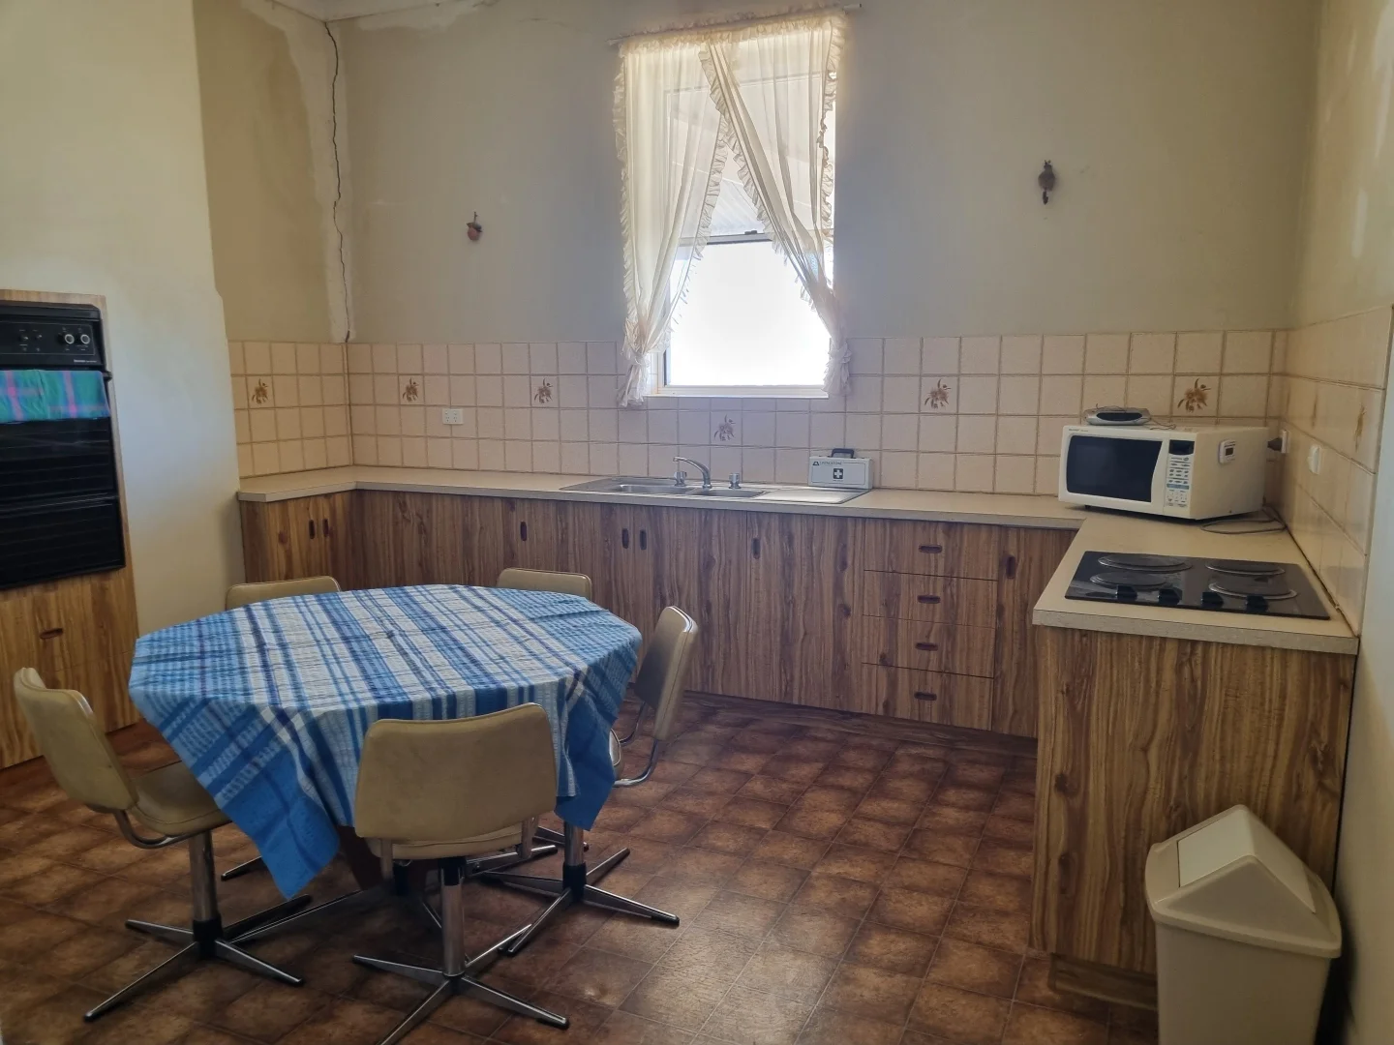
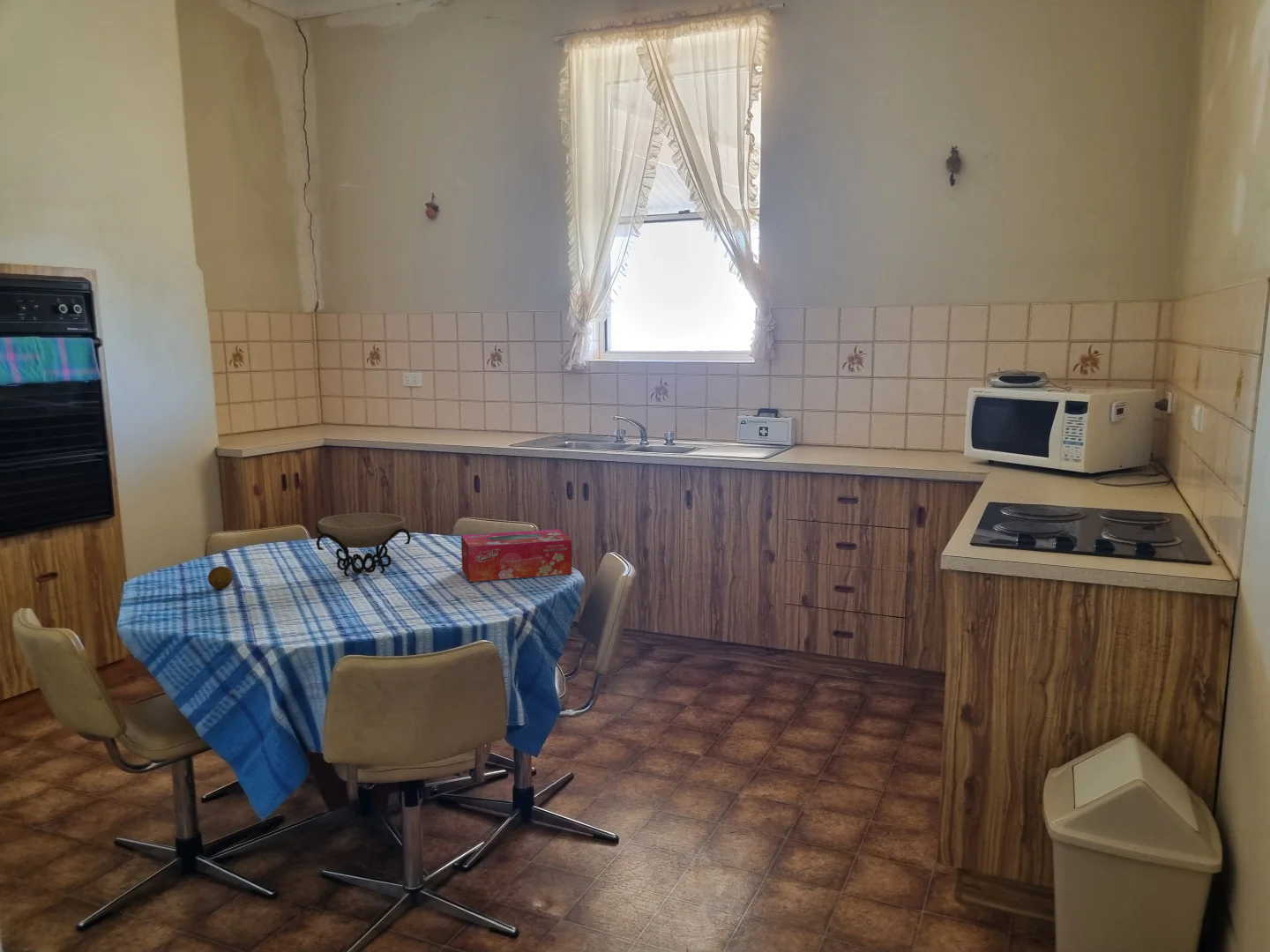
+ decorative bowl (362, 546)
+ tissue box (516, 554)
+ fruit (220, 577)
